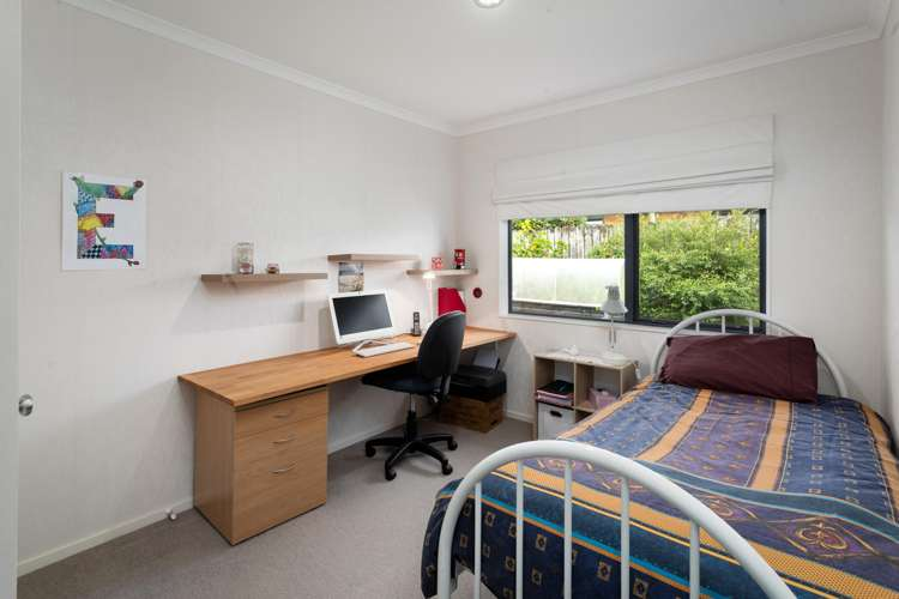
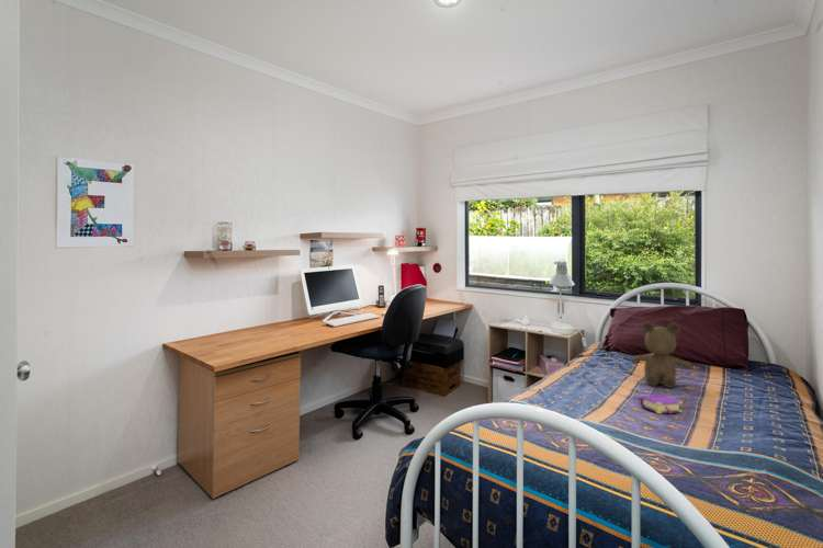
+ book (661, 403)
+ teddy bear (659, 352)
